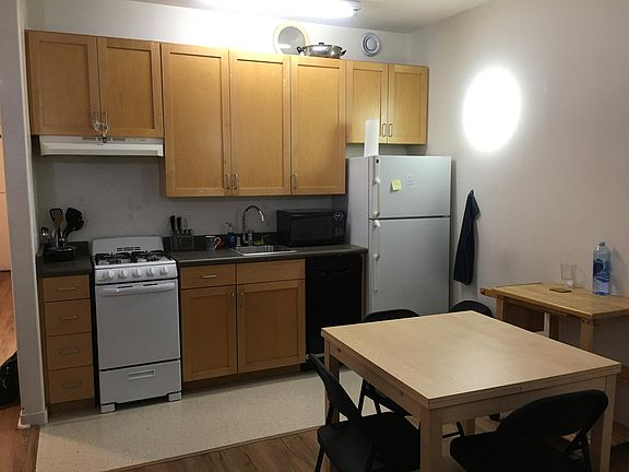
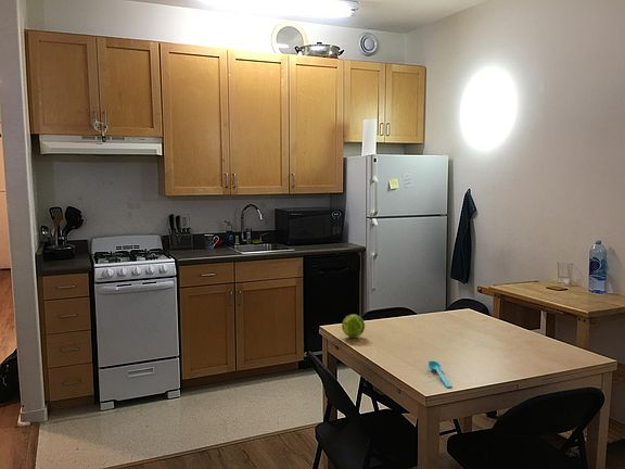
+ spoon (439, 373)
+ fruit (353, 326)
